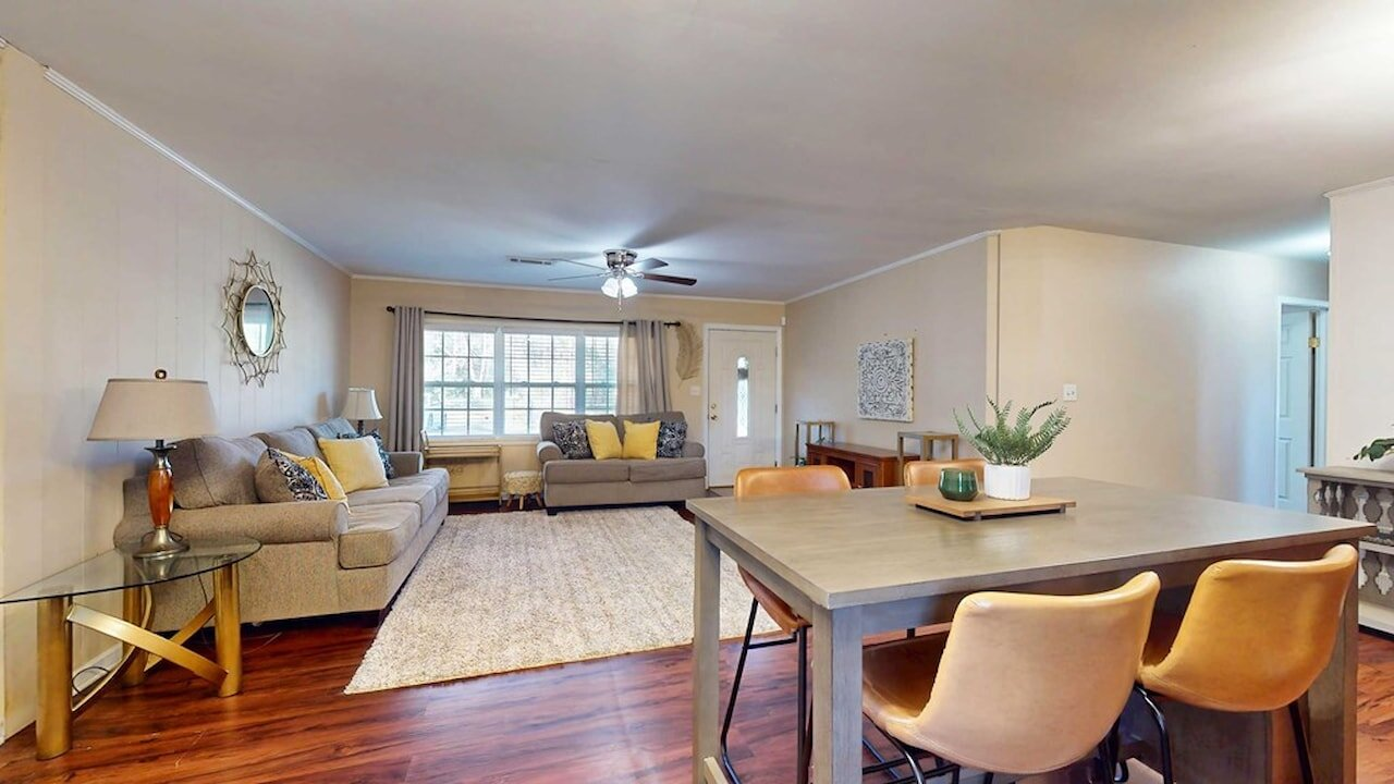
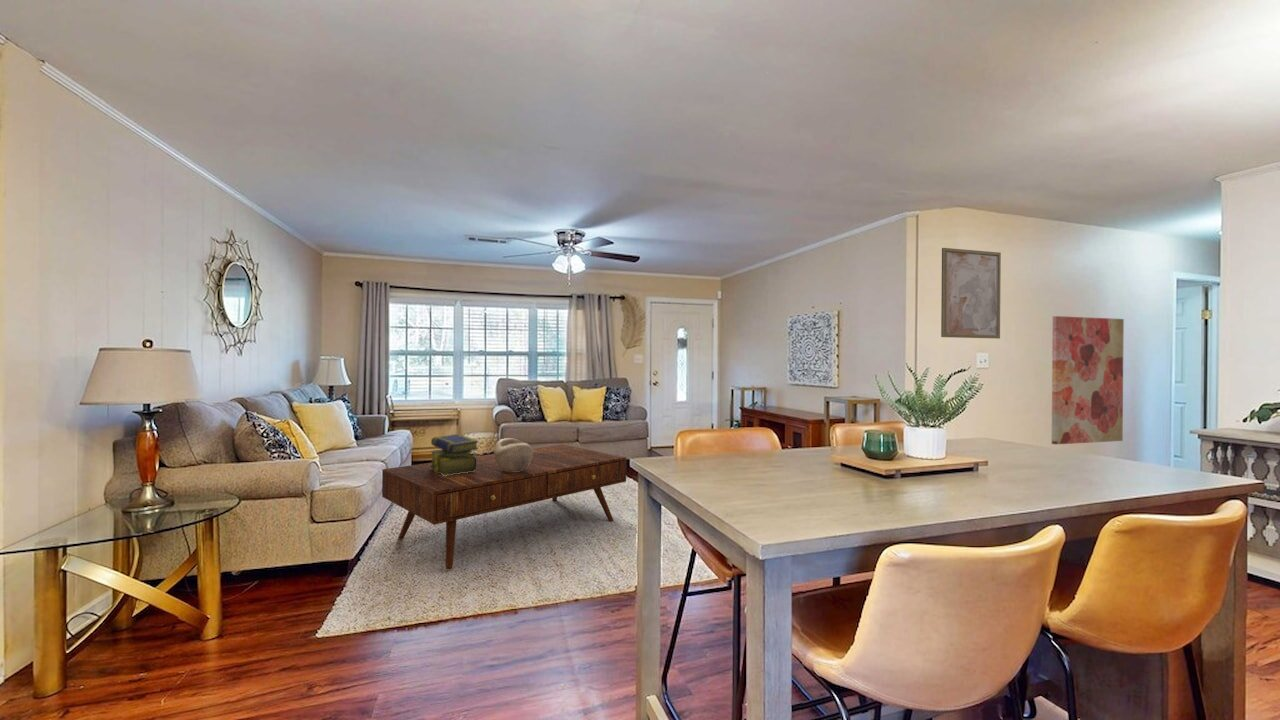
+ coffee table (513, 496)
+ decorative bowl (513, 455)
+ stack of books (454, 453)
+ wall art (1088, 380)
+ wall art (971, 294)
